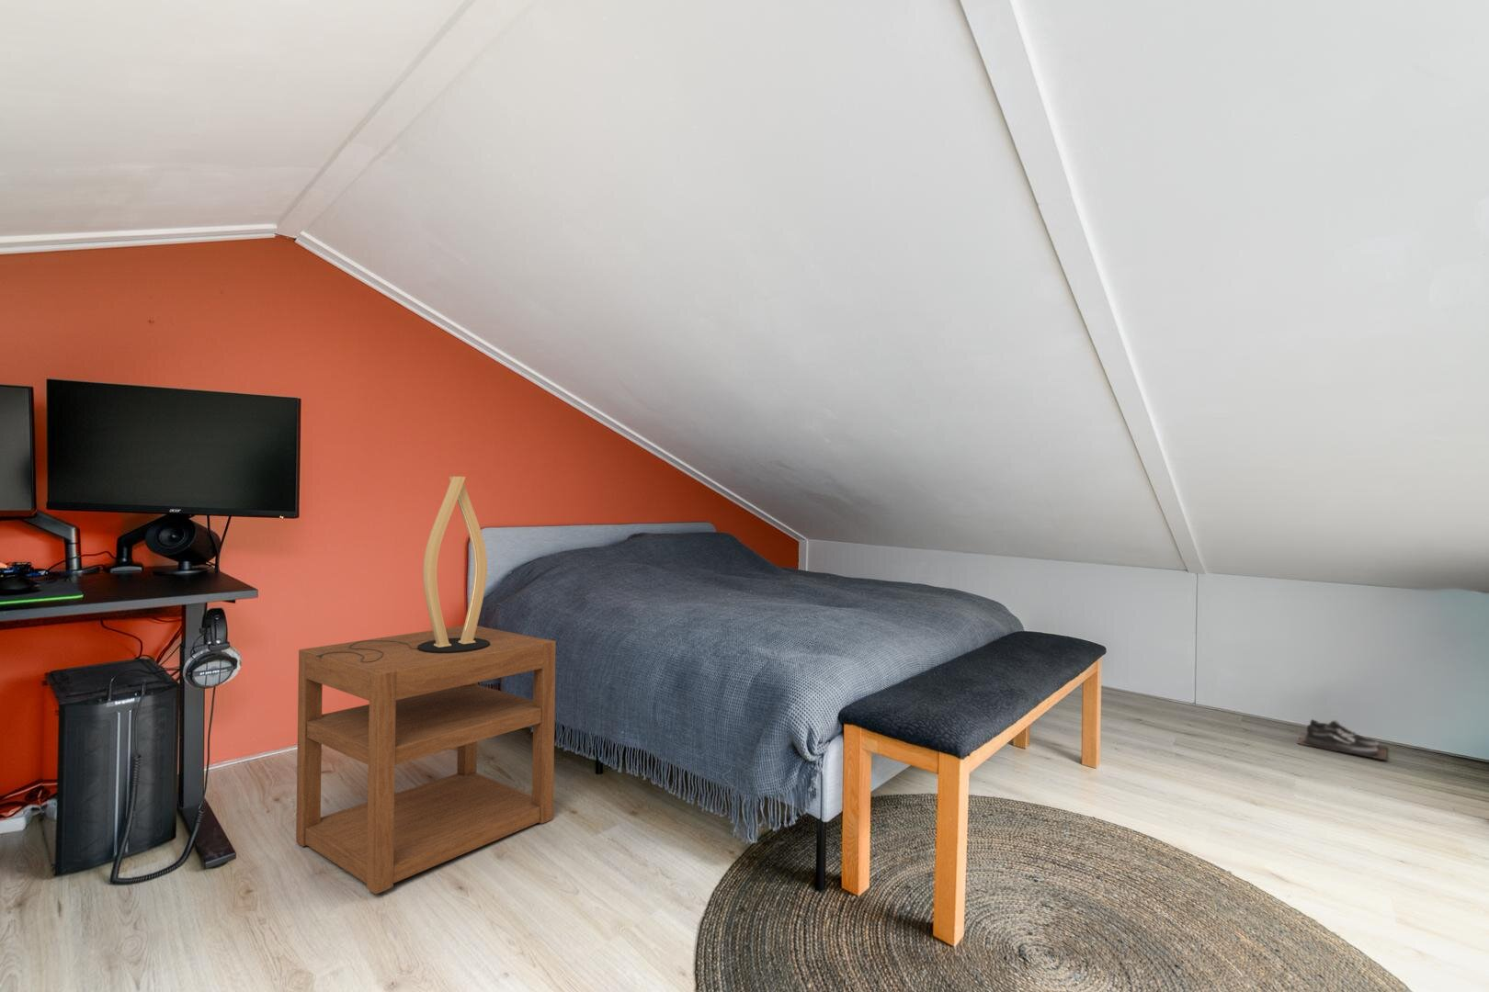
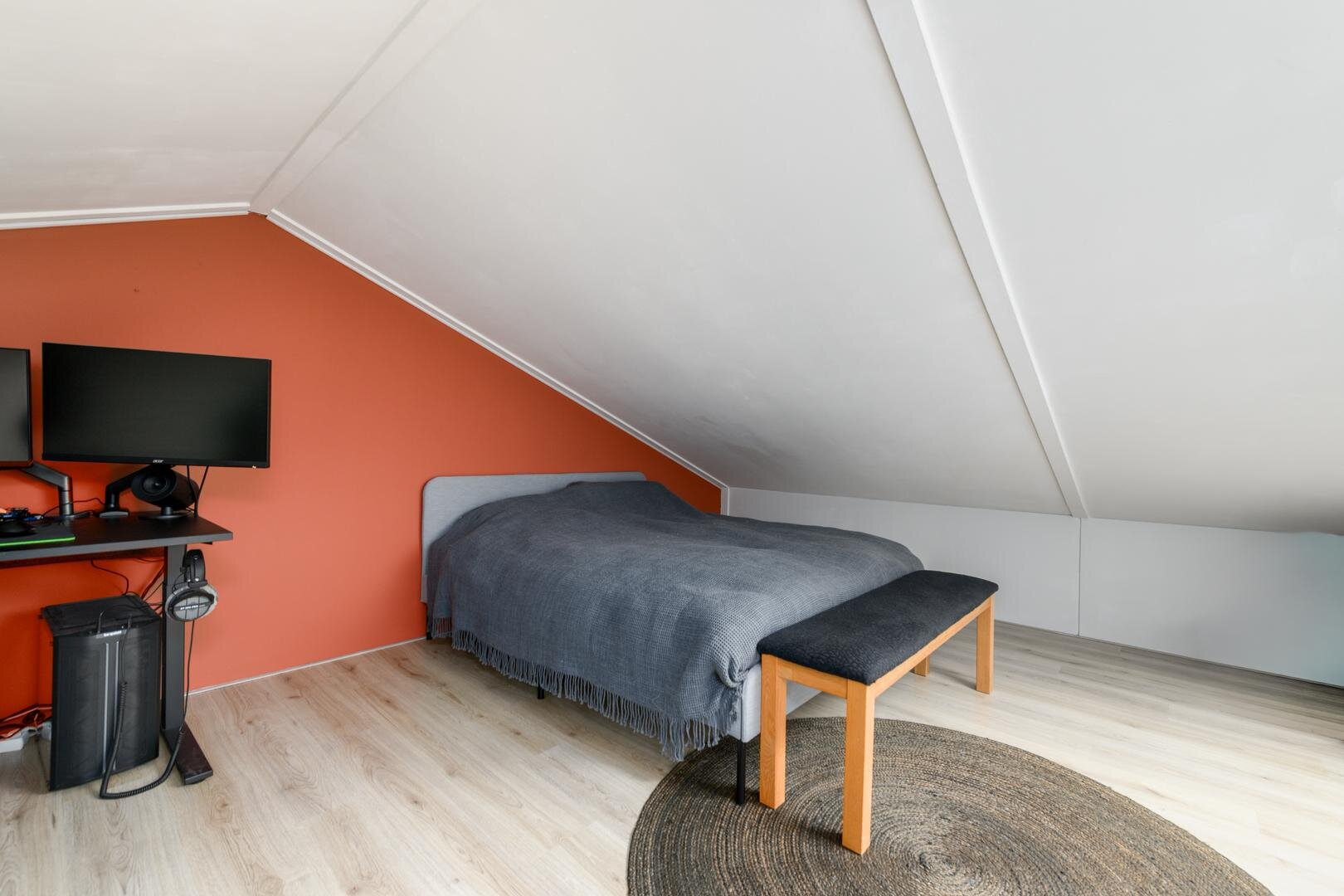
- table lamp (423, 560)
- nightstand (430, 737)
- shoe (1342, 734)
